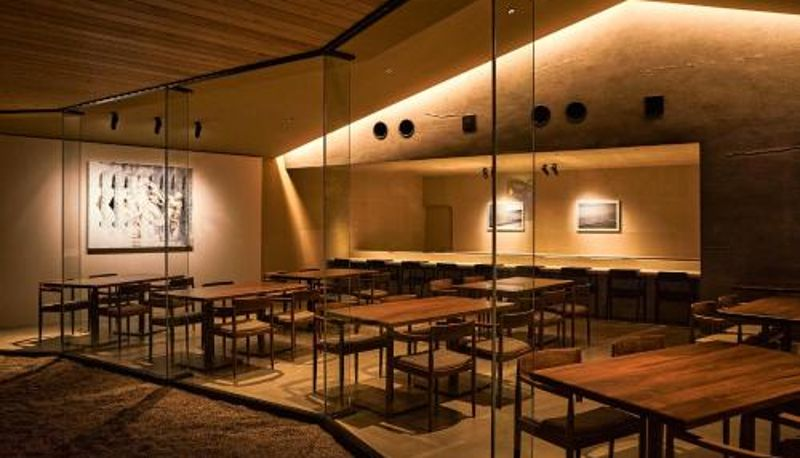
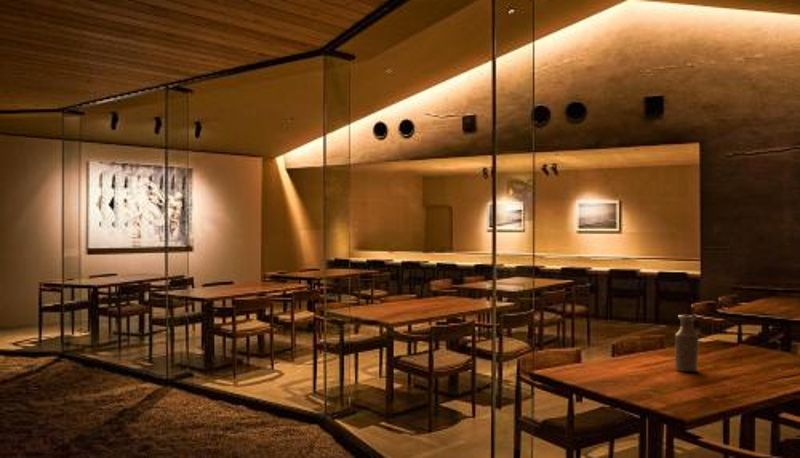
+ bottle (686, 342)
